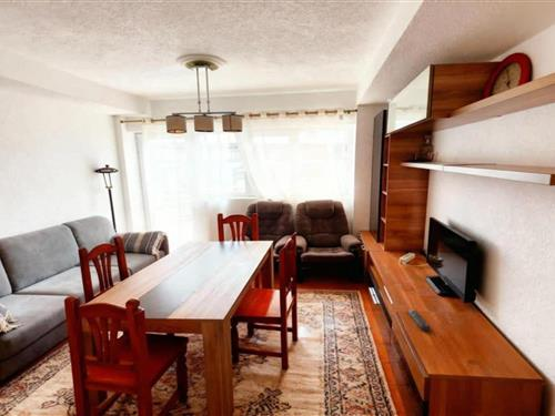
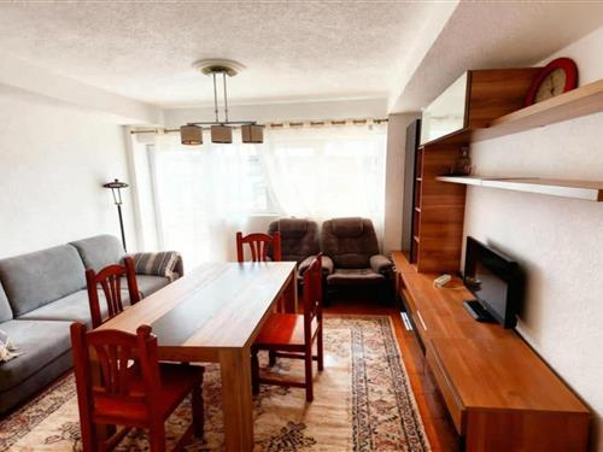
- remote control (417, 318)
